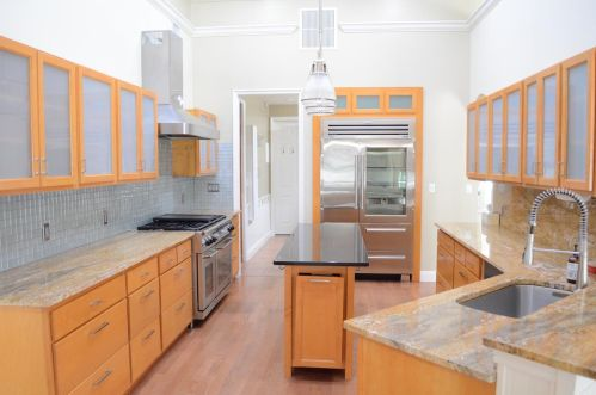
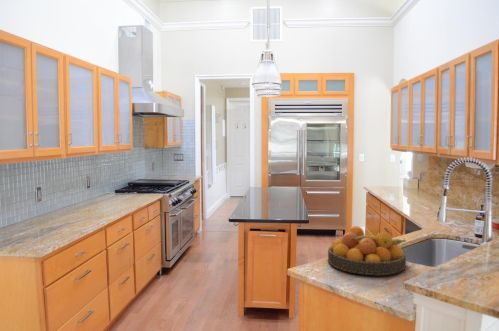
+ fruit bowl (365, 246)
